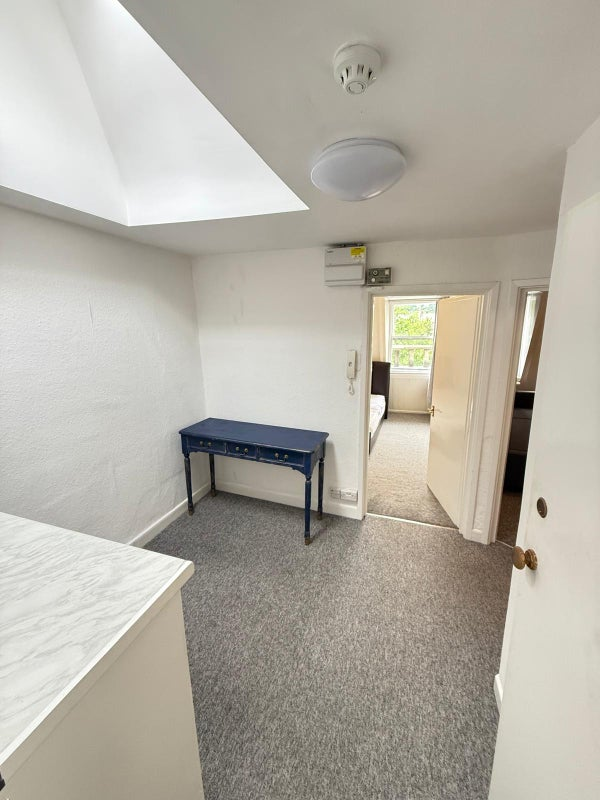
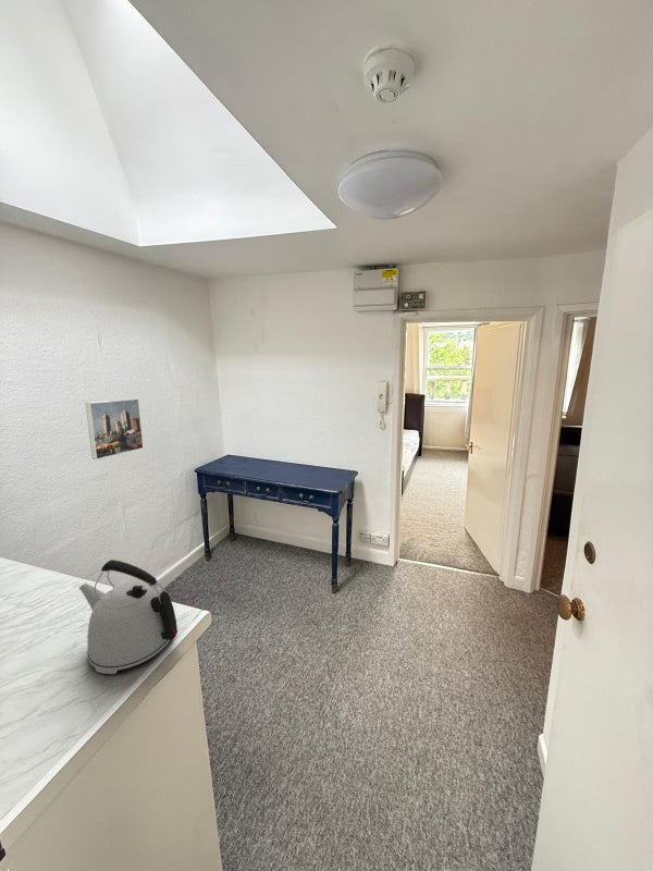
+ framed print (116, 427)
+ kettle (126, 602)
